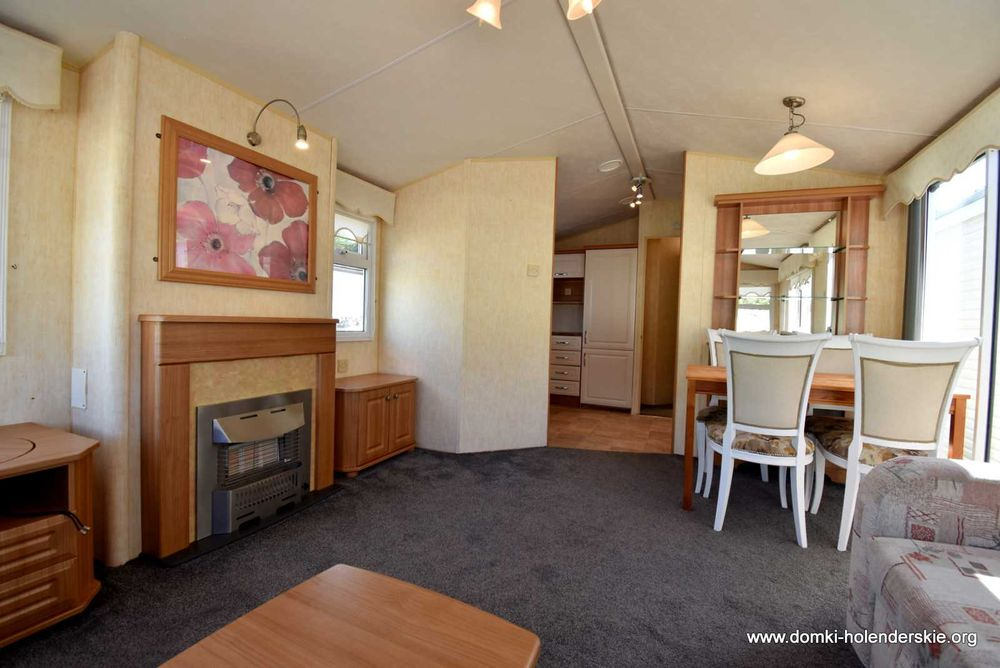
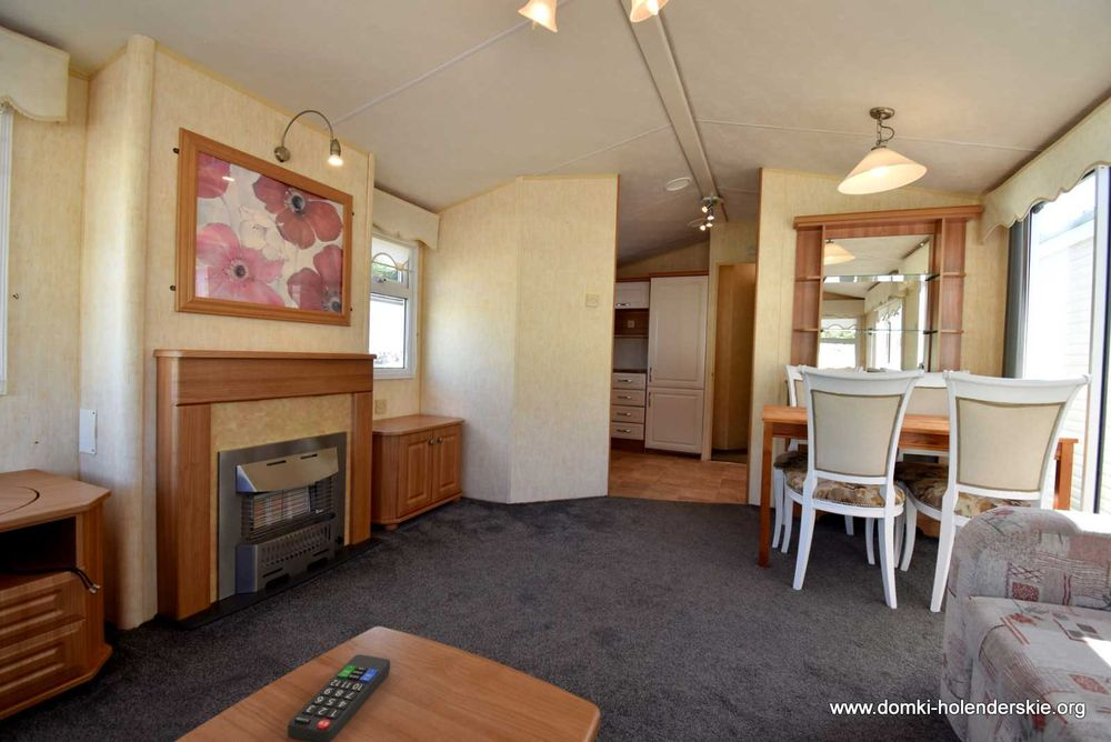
+ remote control (343, 693)
